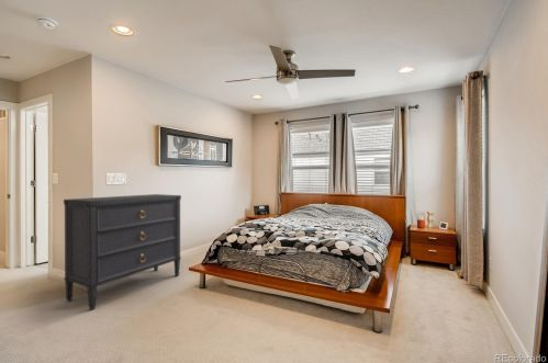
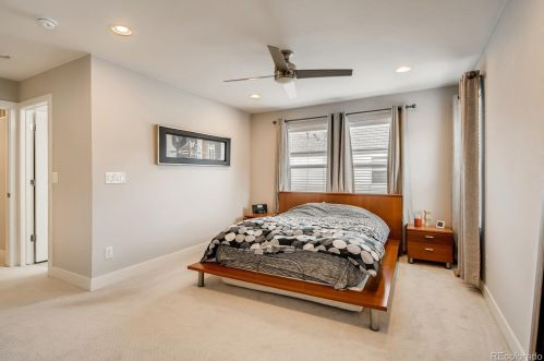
- dresser (130, 241)
